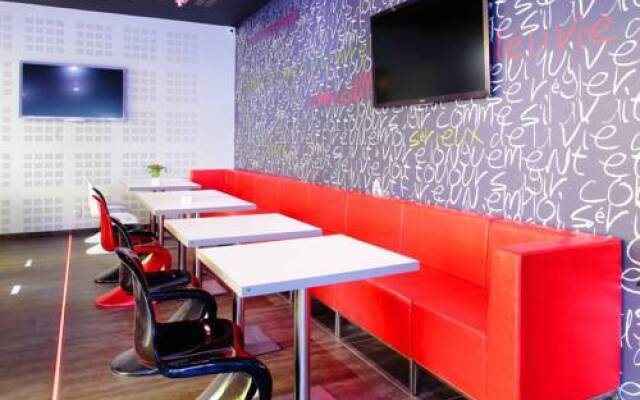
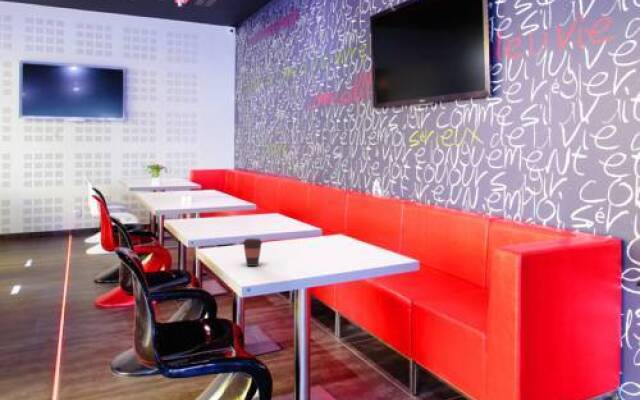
+ coffee cup (252, 252)
